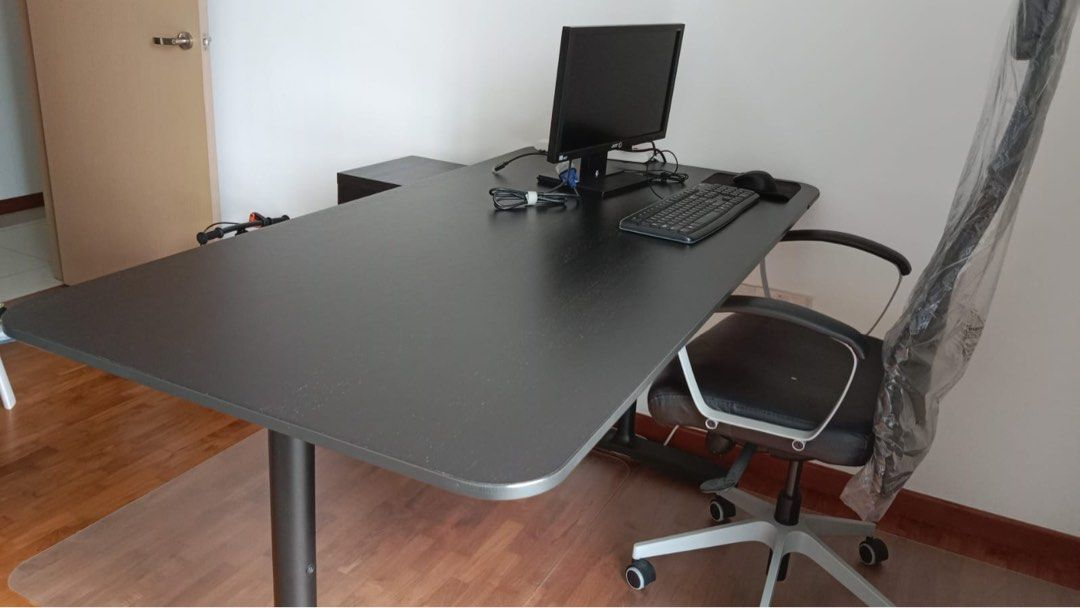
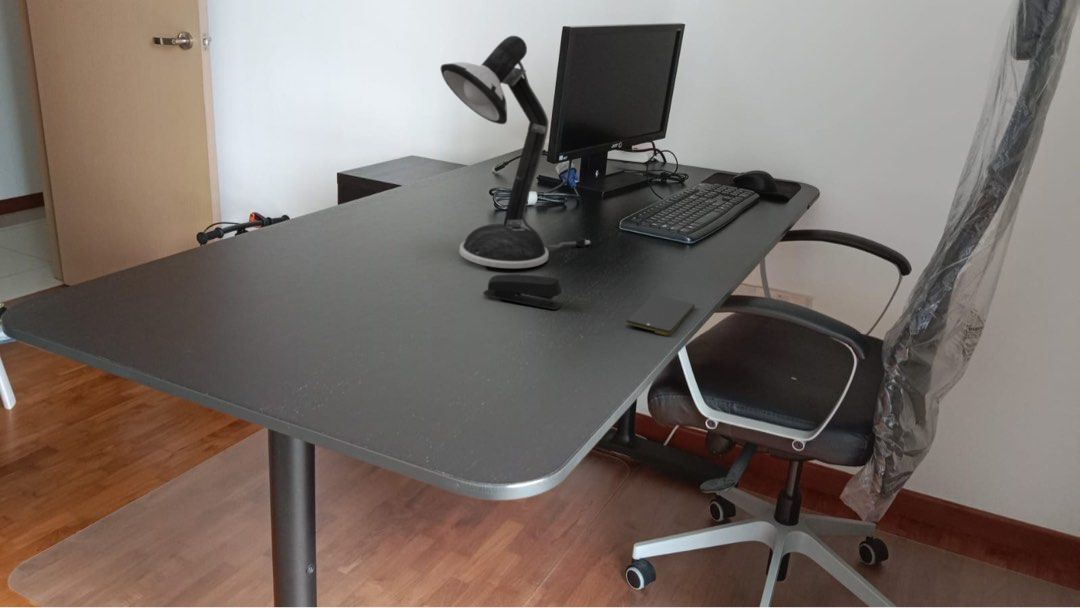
+ smartphone (661, 313)
+ desk lamp (522, 151)
+ stapler (522, 286)
